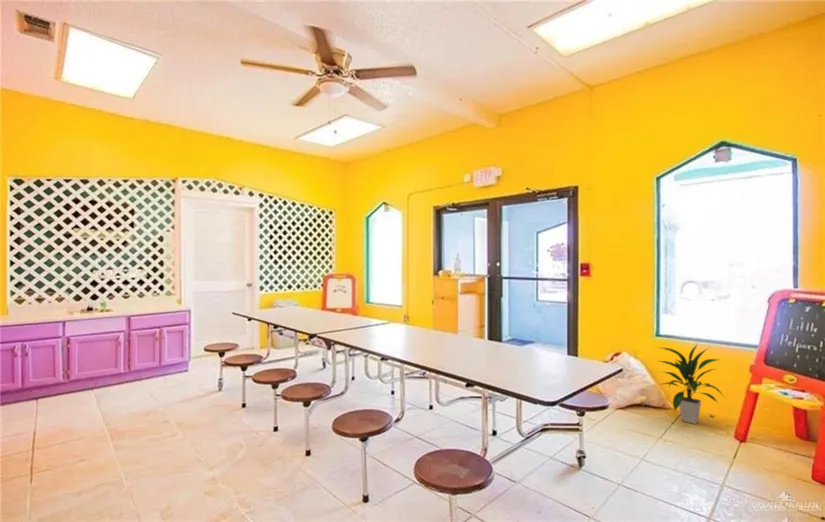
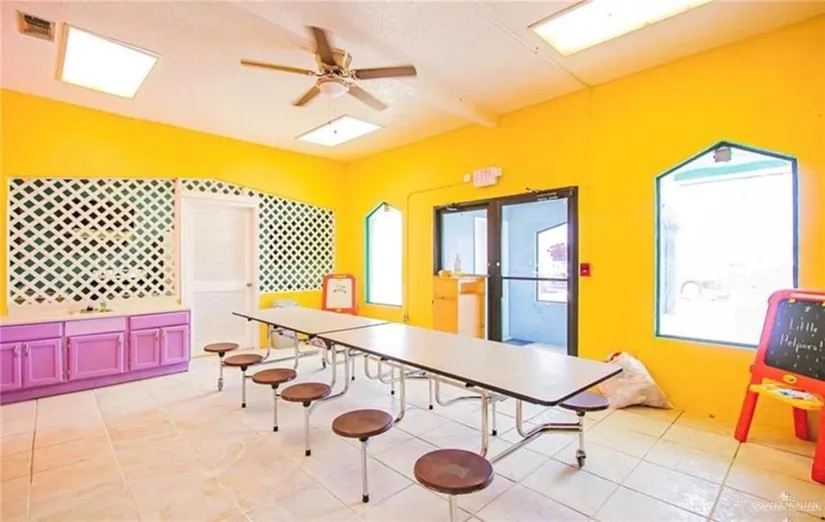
- indoor plant (687, 382)
